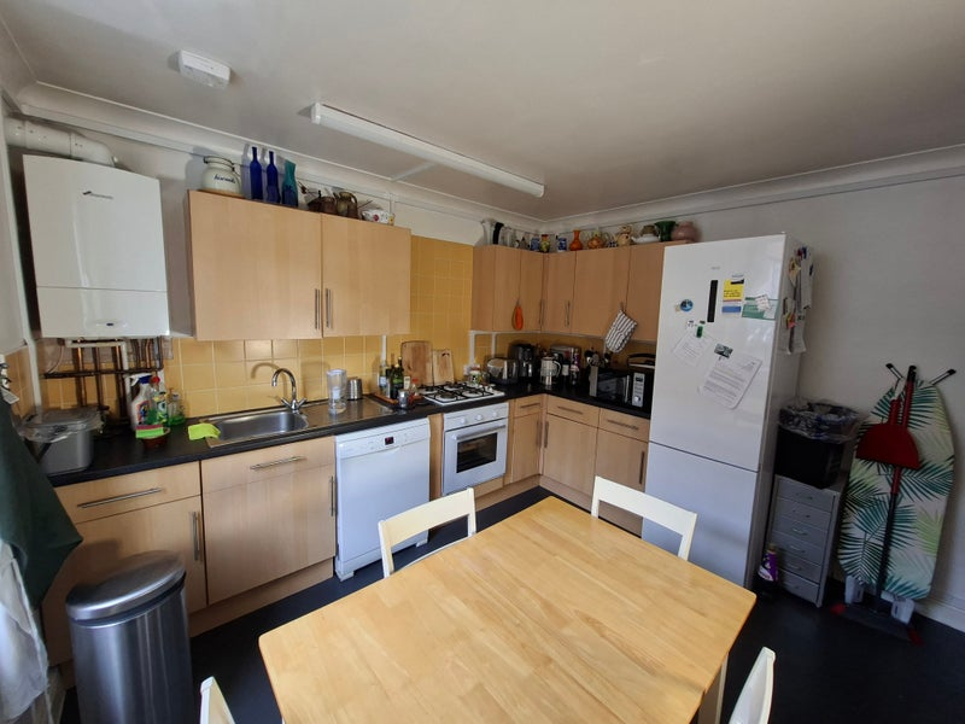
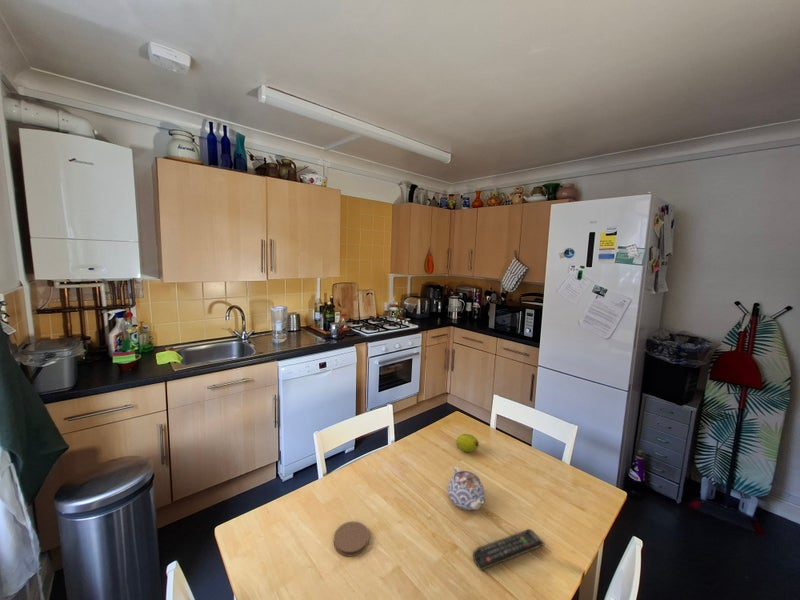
+ teapot (467, 488)
+ remote control (509, 548)
+ fruit (465, 440)
+ coaster (351, 537)
